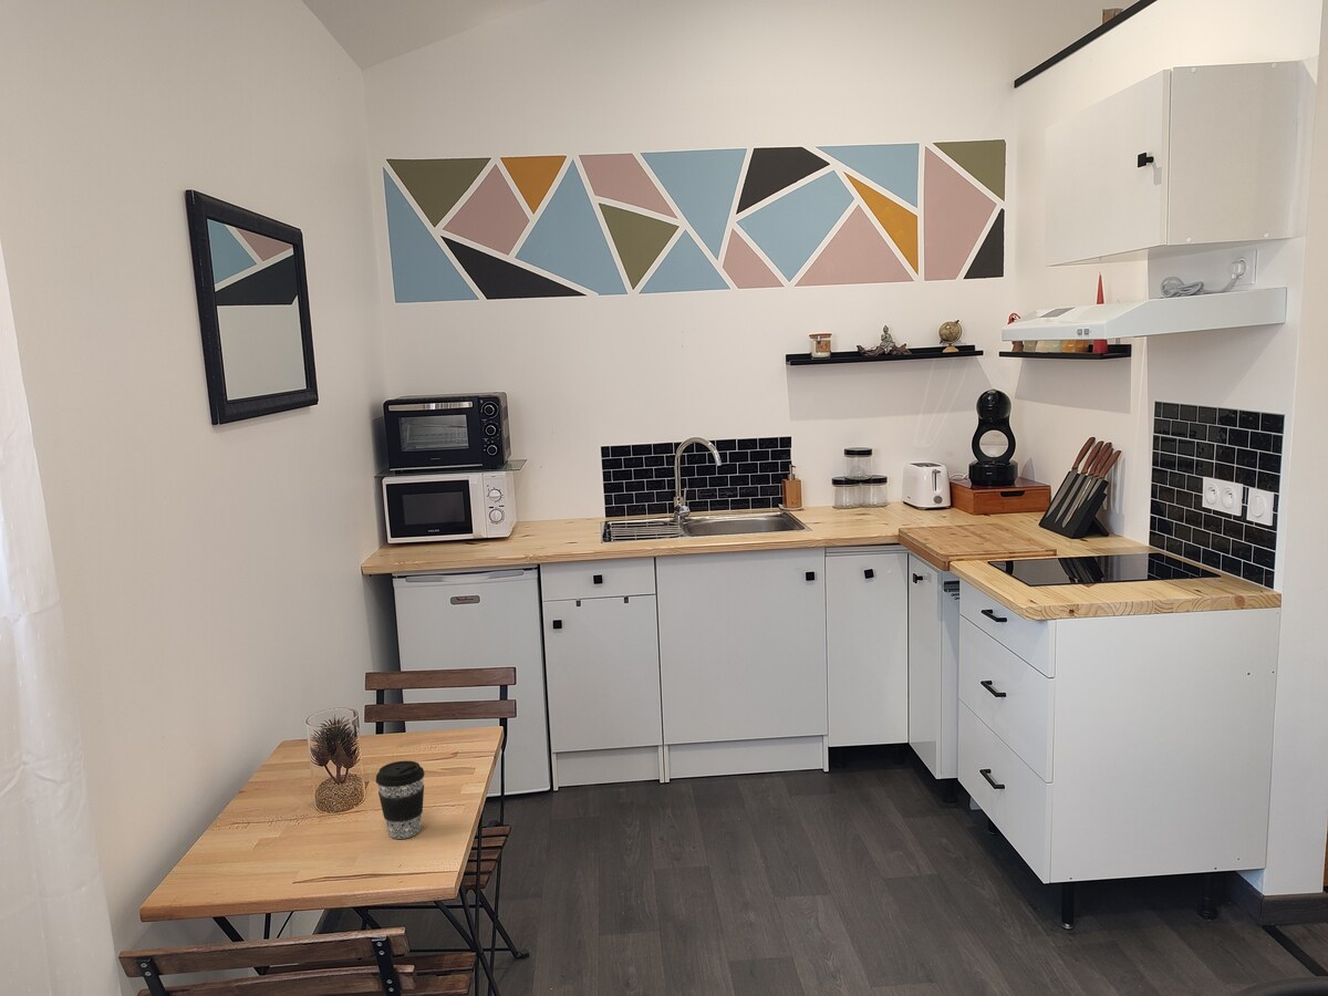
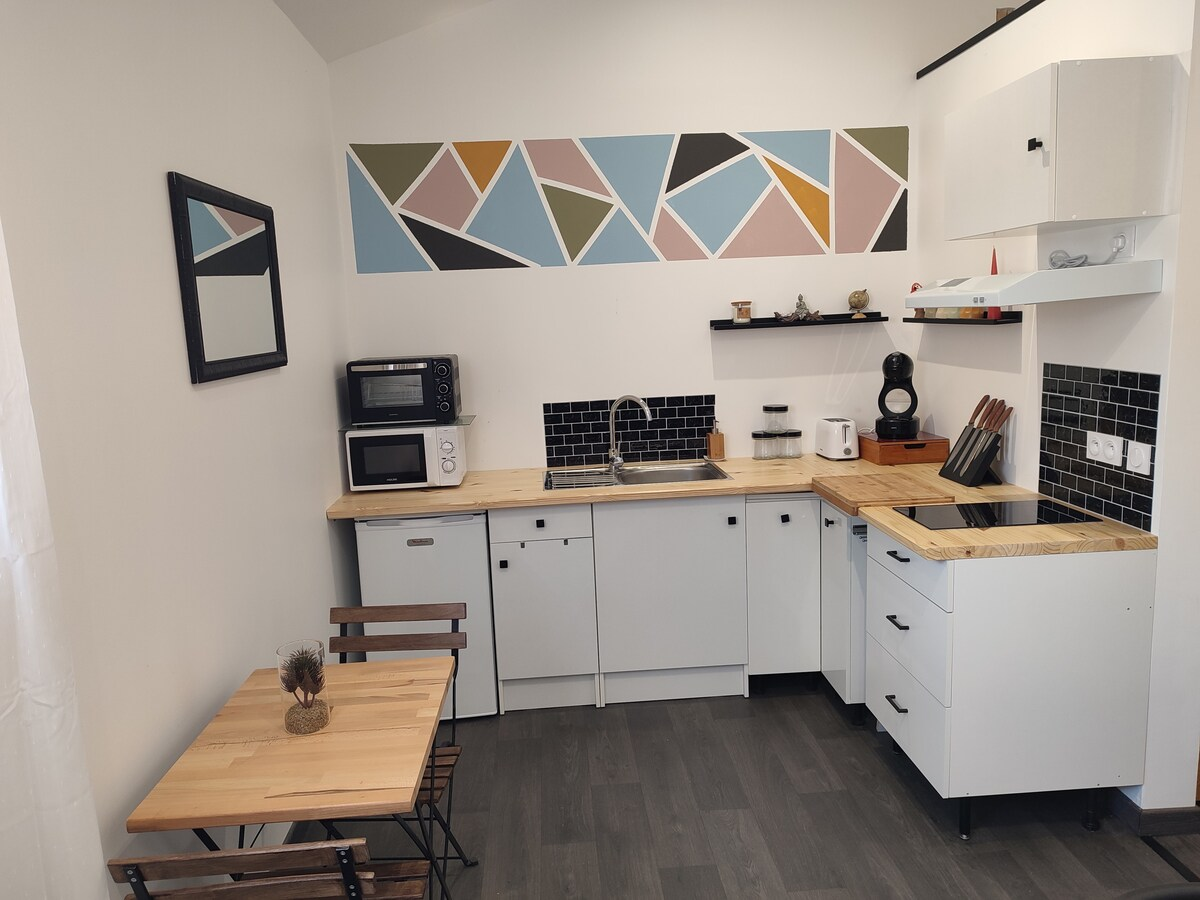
- coffee cup (402, 799)
